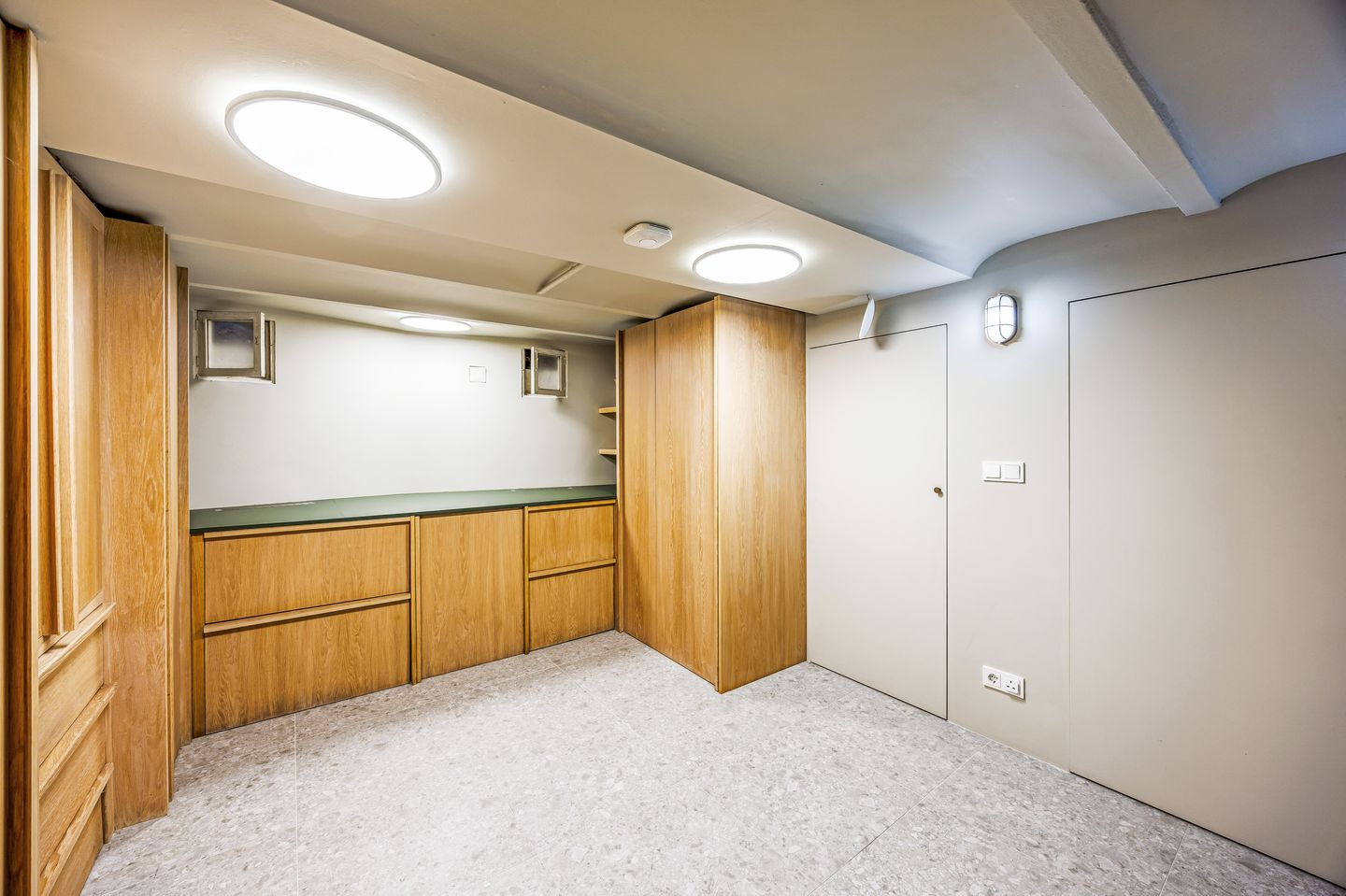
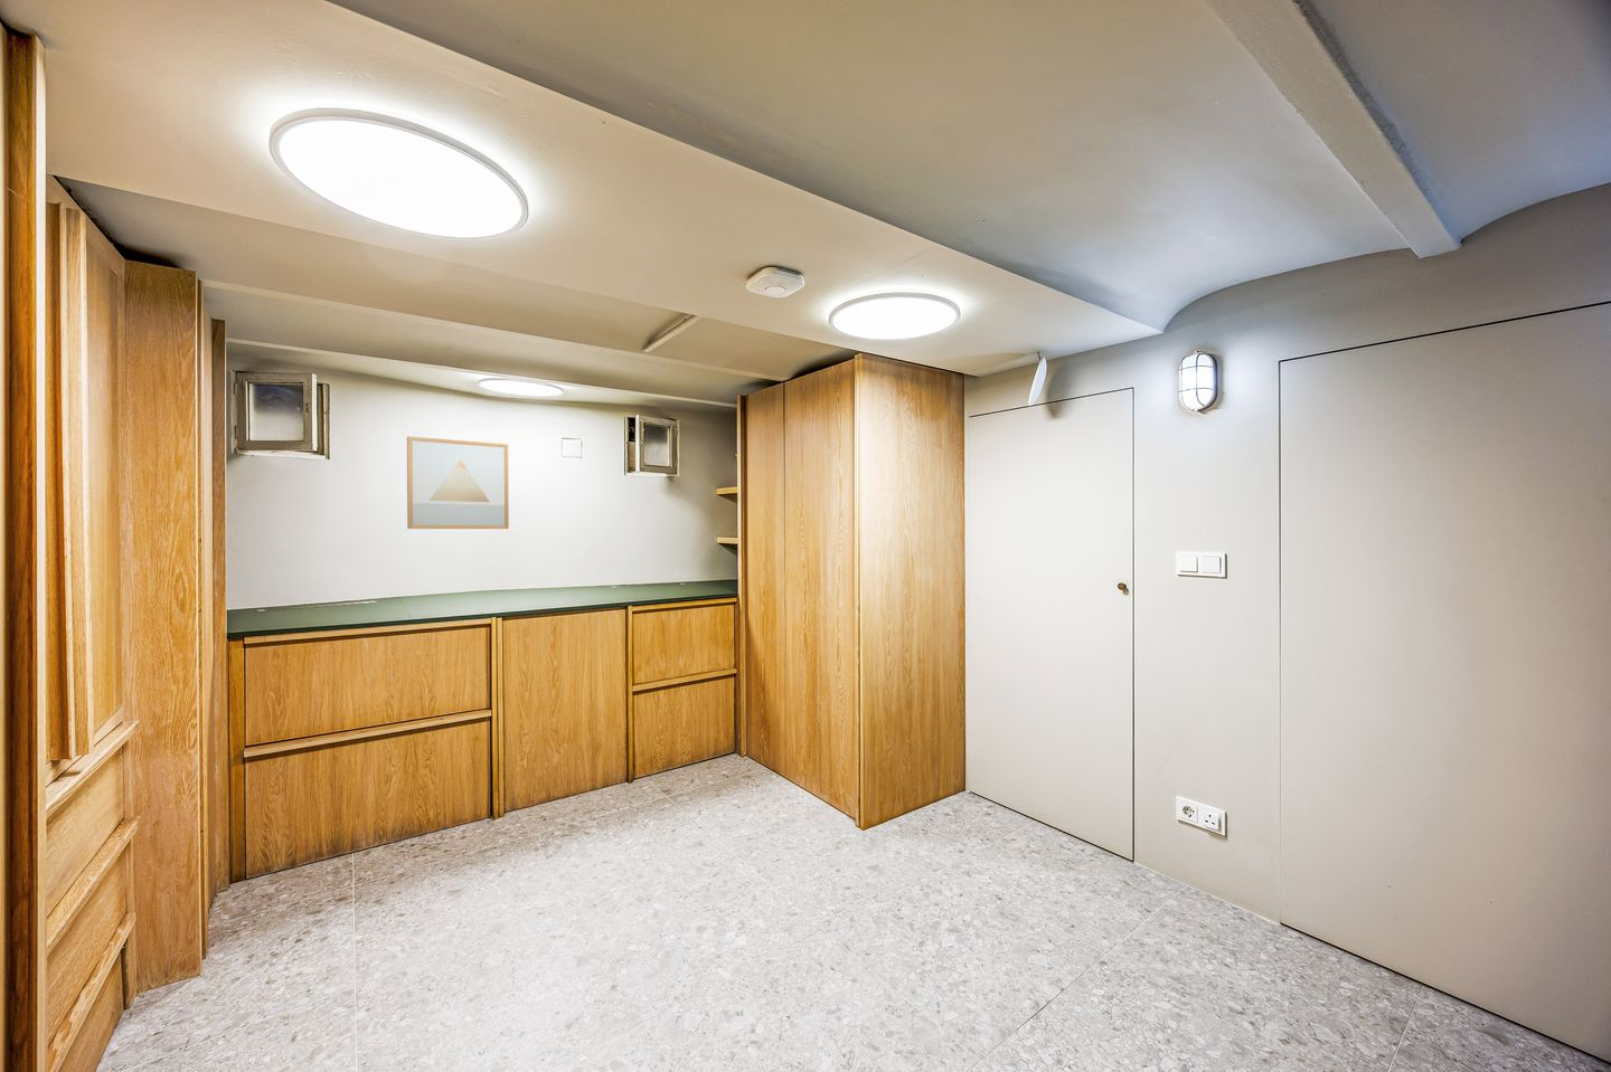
+ wall art (460, 485)
